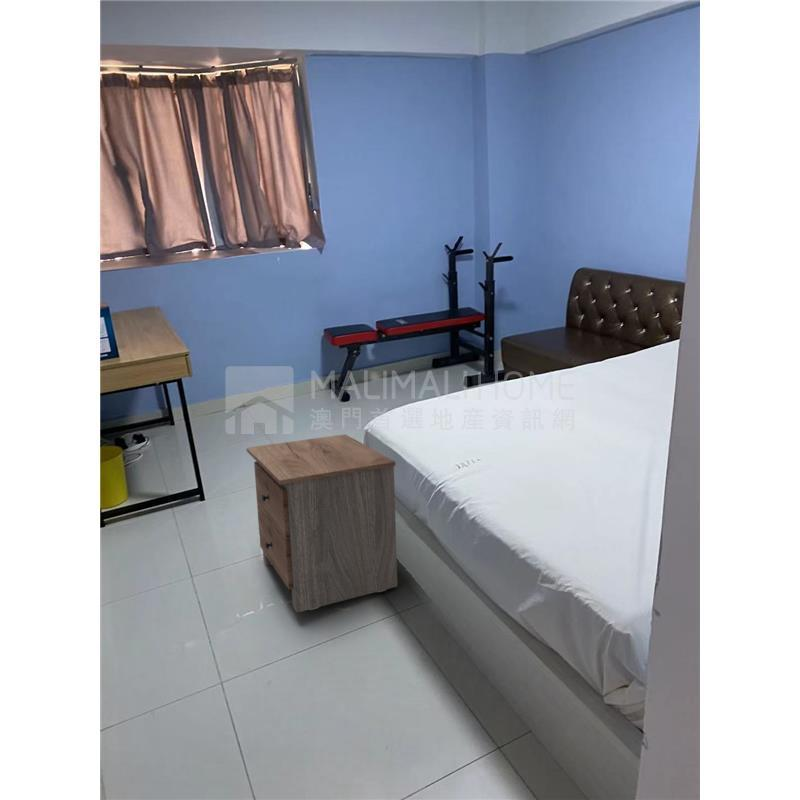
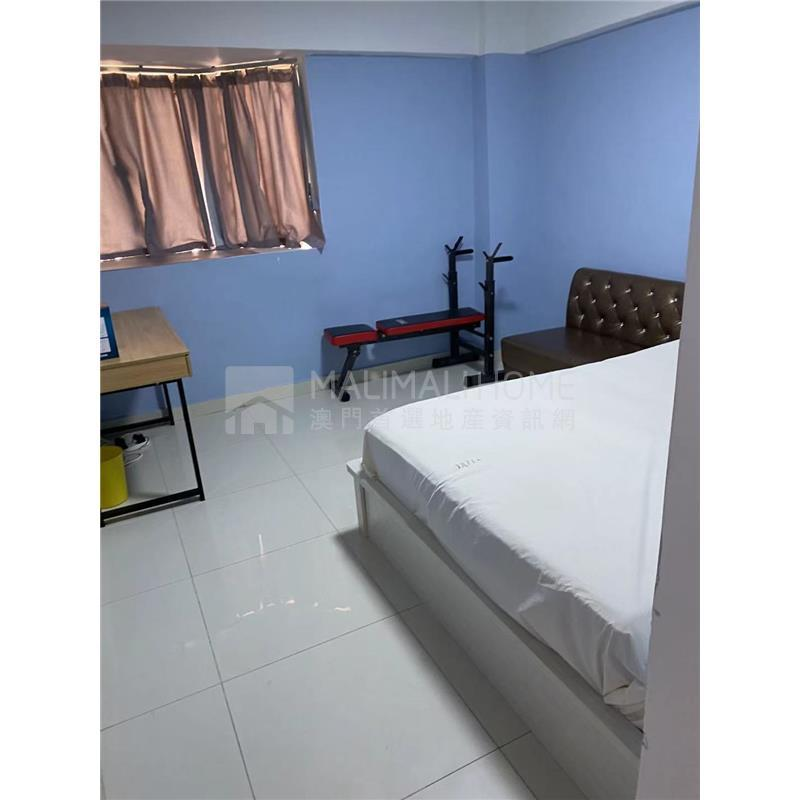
- nightstand (319, 515)
